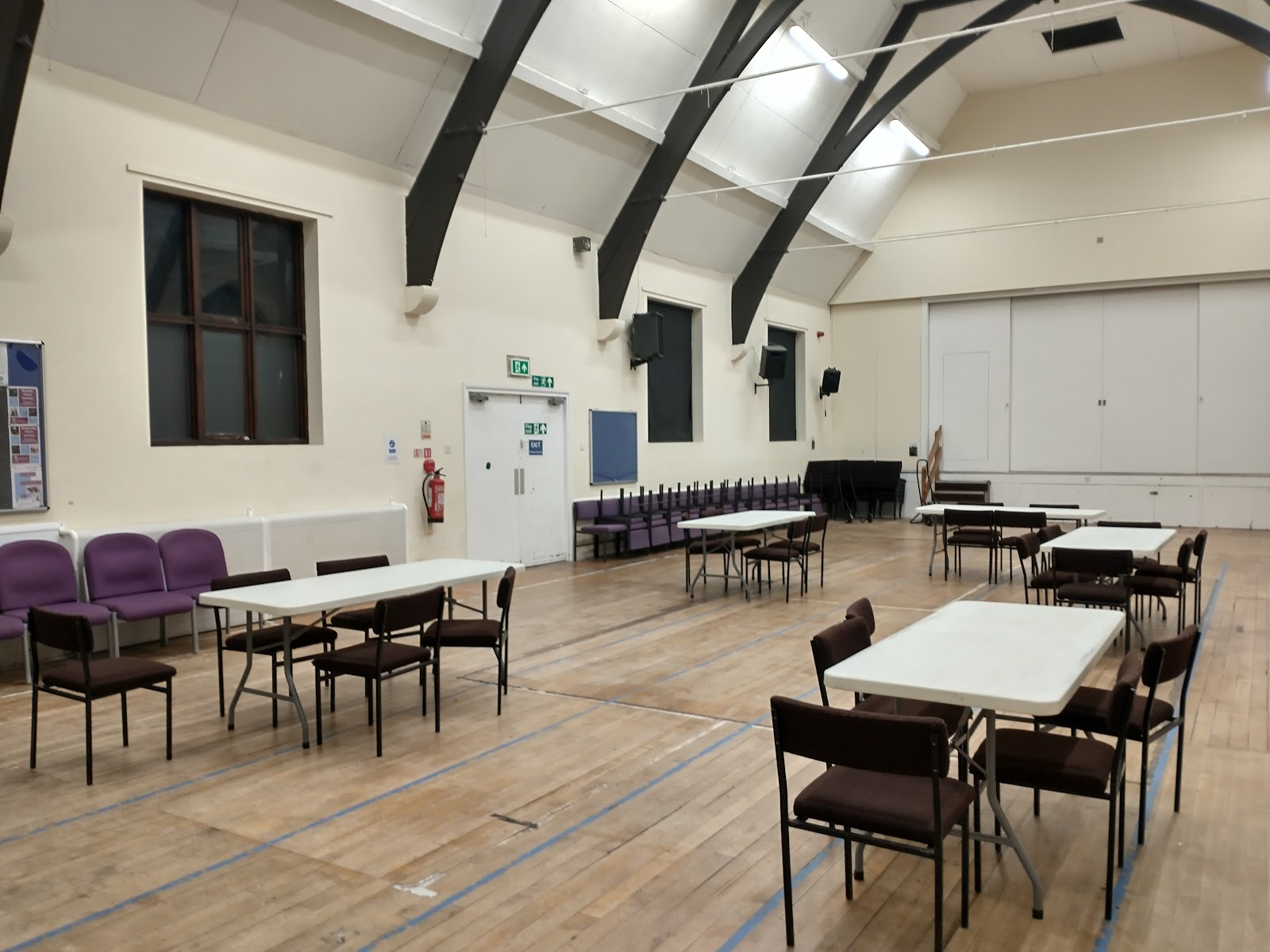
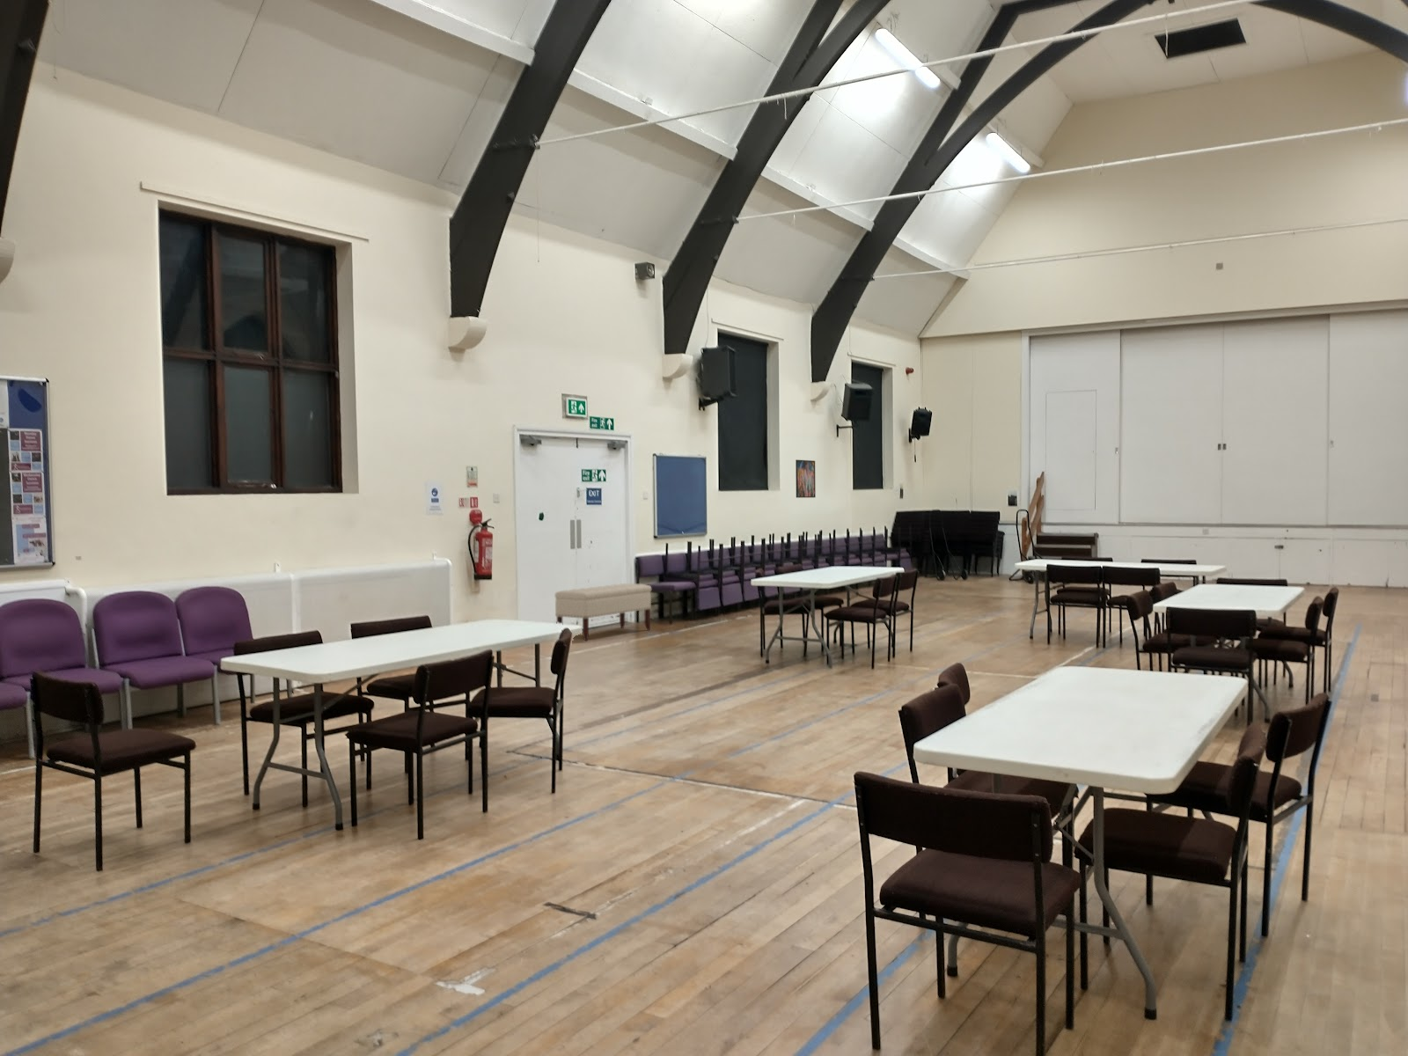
+ bench (604, 611)
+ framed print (805, 479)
